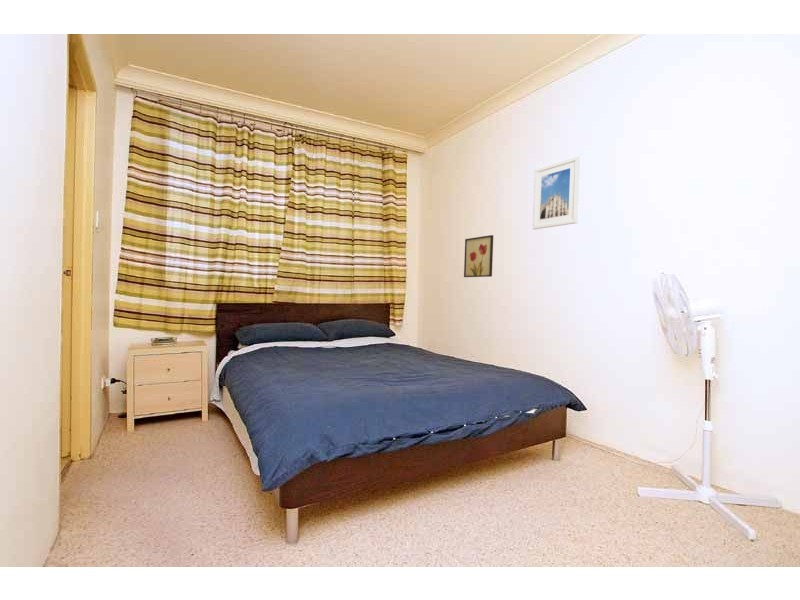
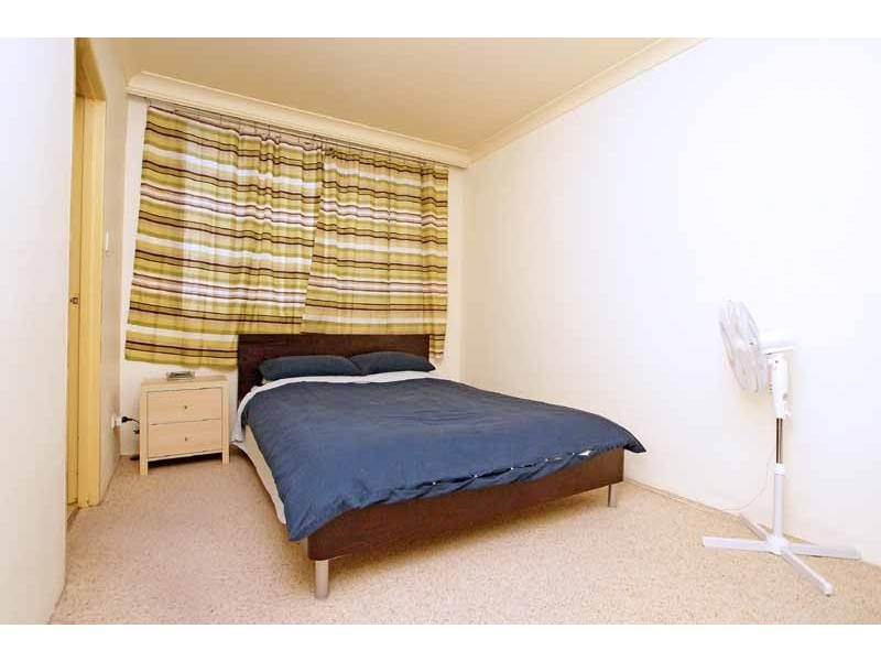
- wall art (478, 257)
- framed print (555, 194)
